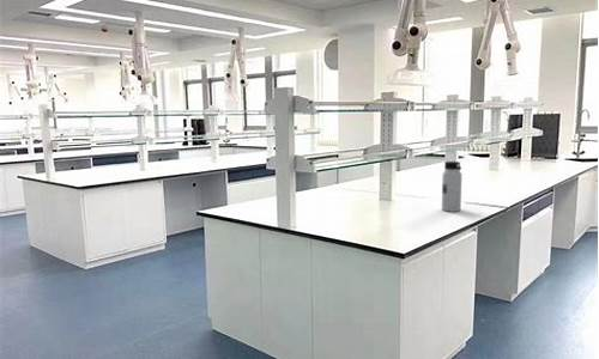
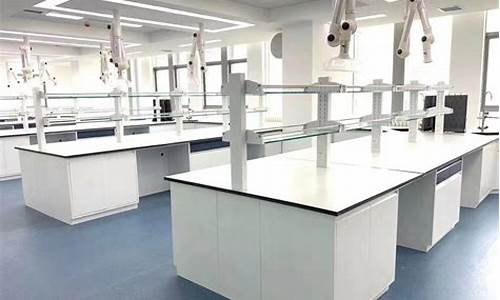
- water bottle (452, 185)
